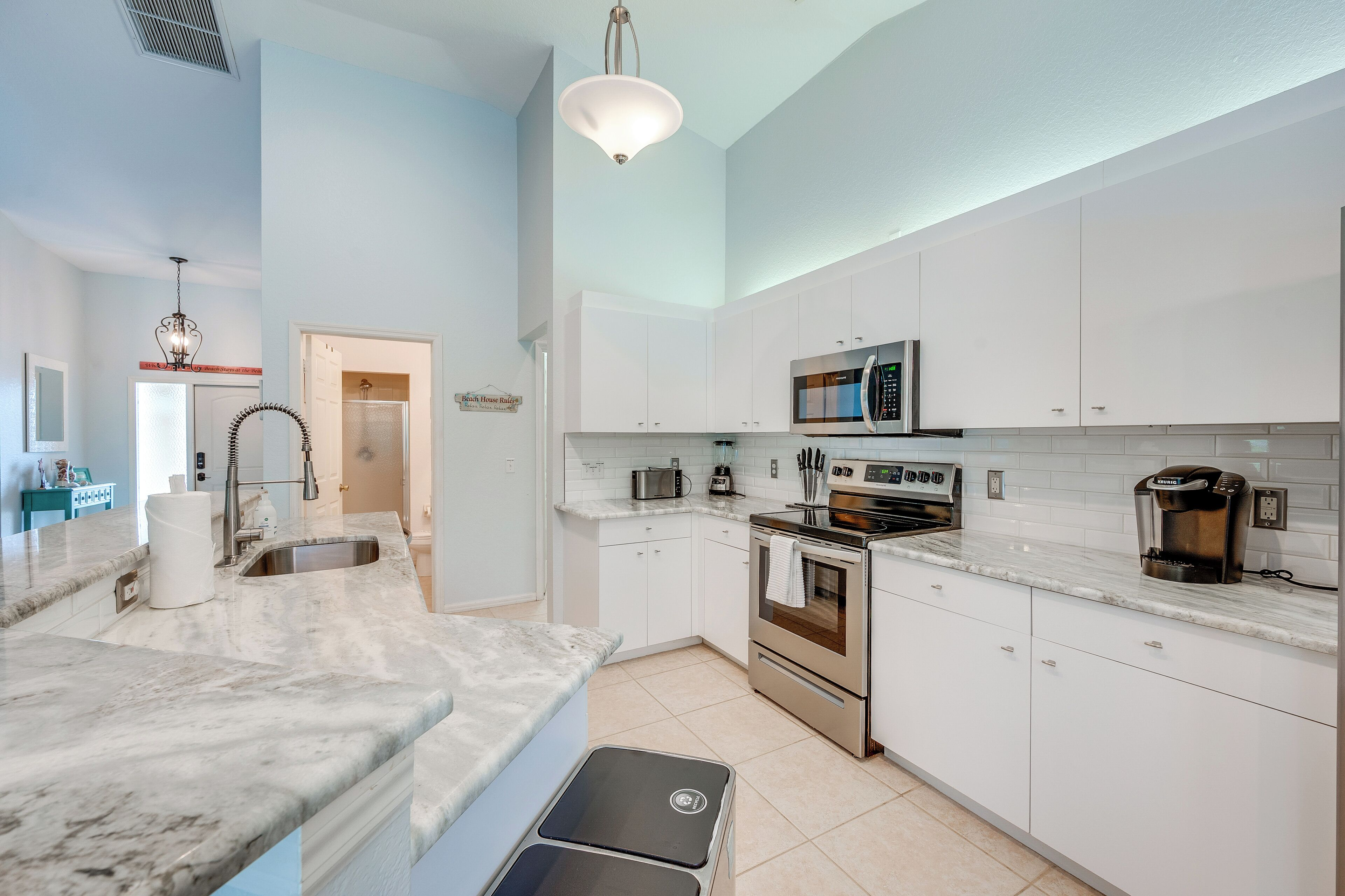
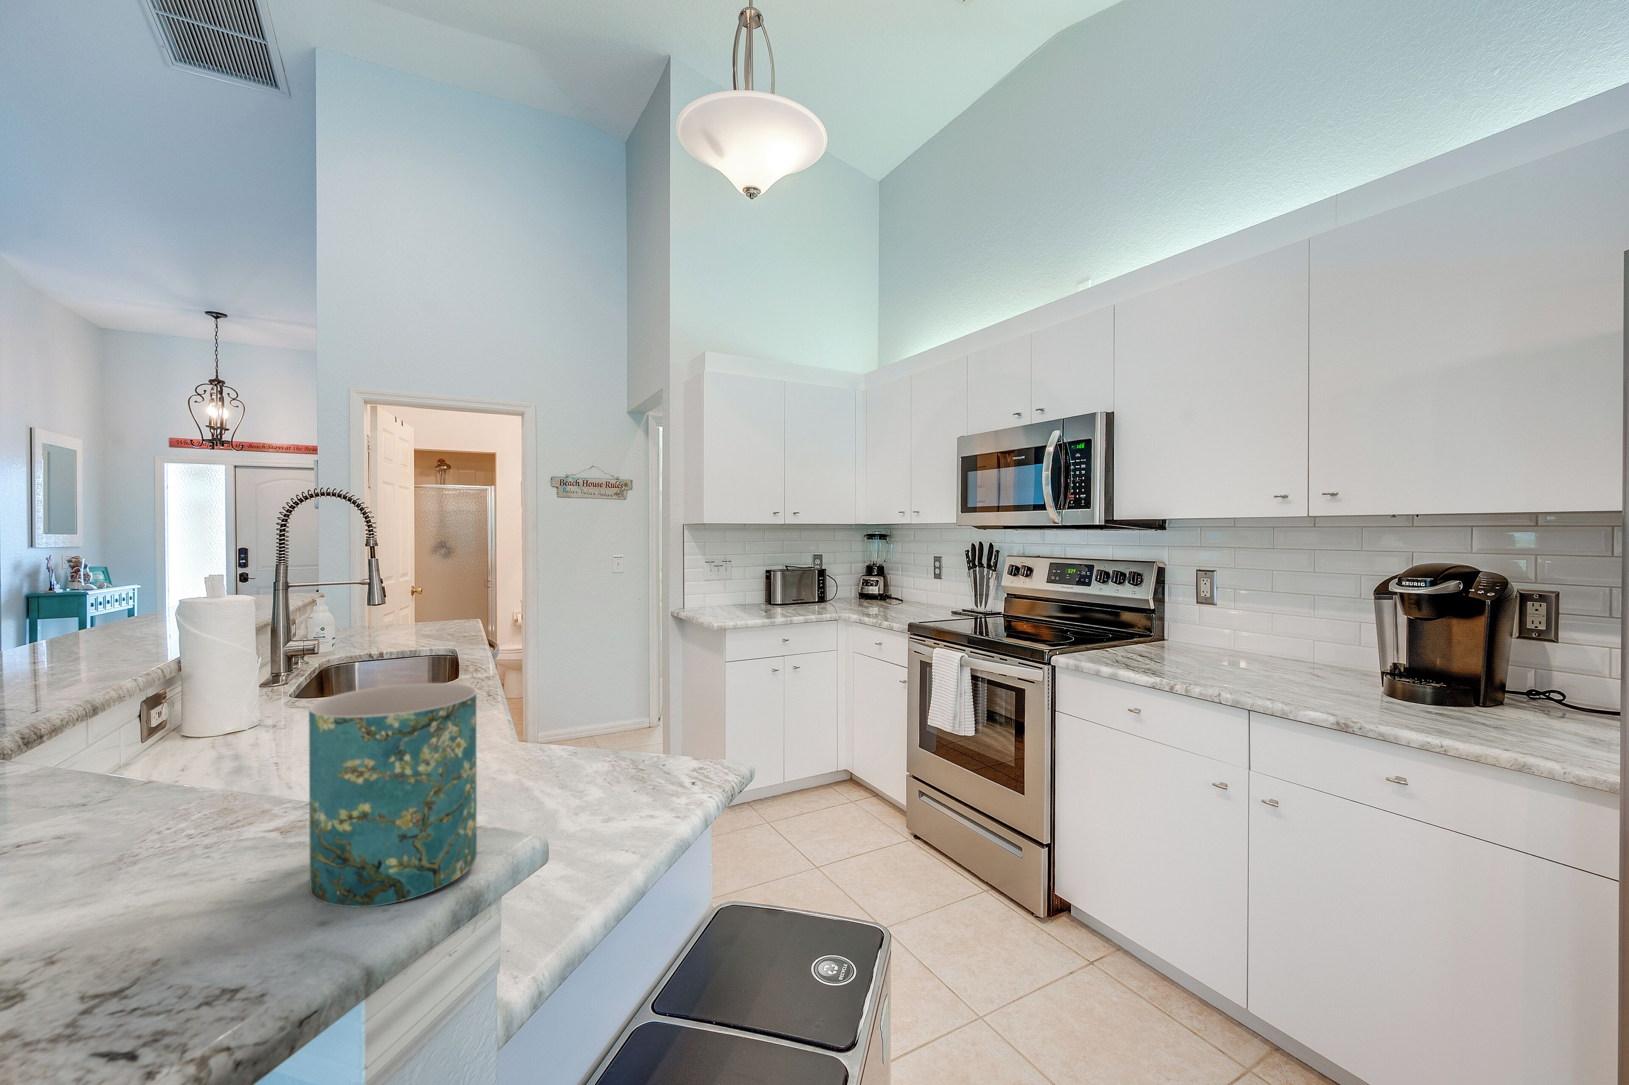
+ mug (390, 776)
